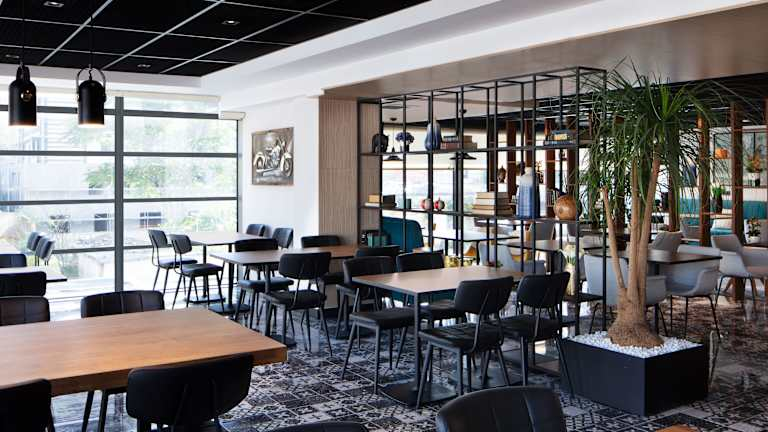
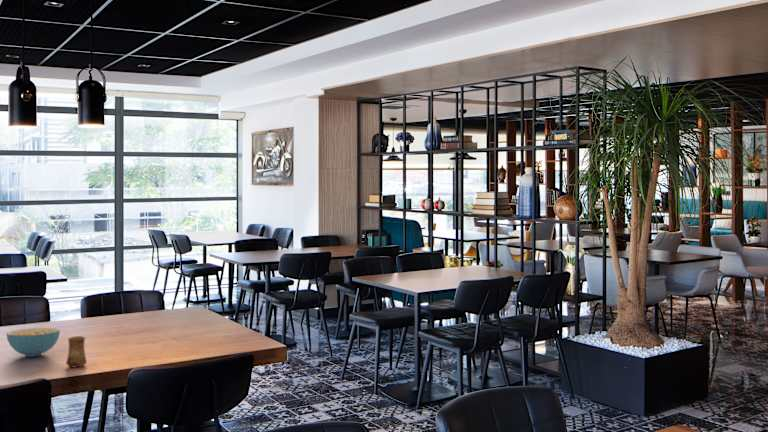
+ cup (76, 351)
+ cereal bowl (33, 343)
